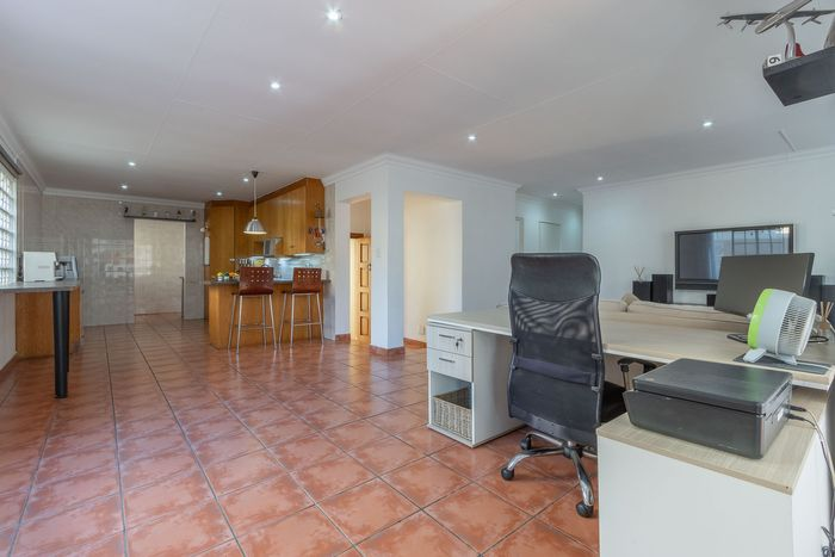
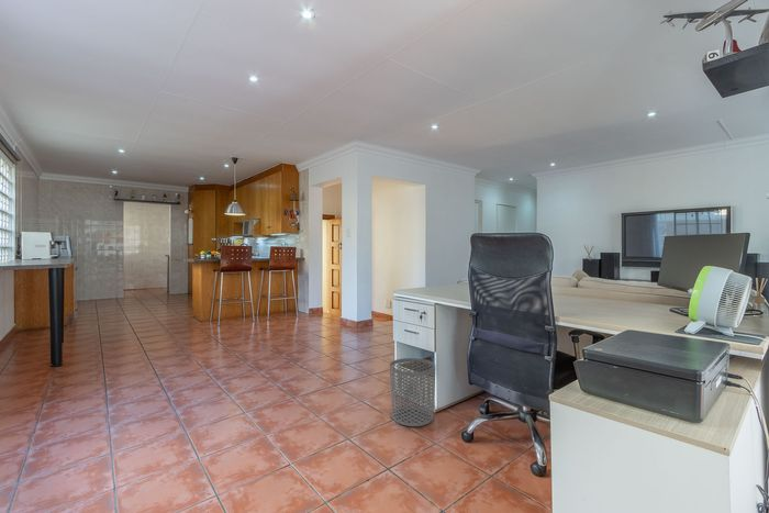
+ waste bin (412, 391)
